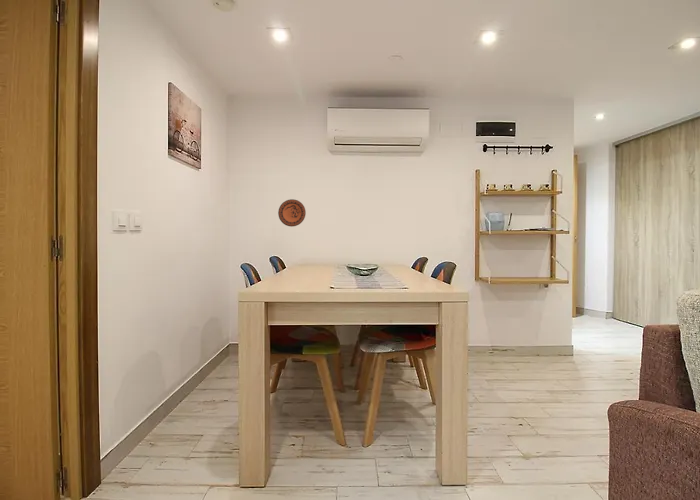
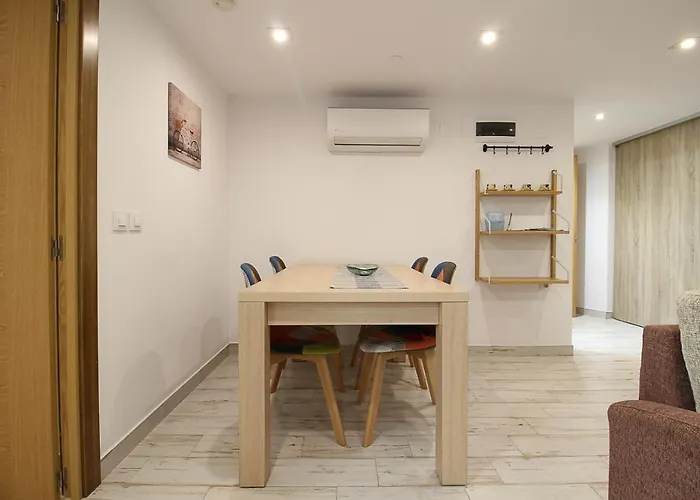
- decorative plate (292, 212)
